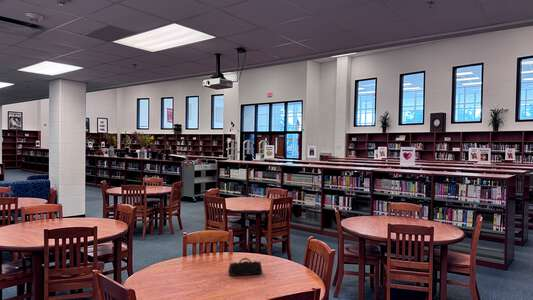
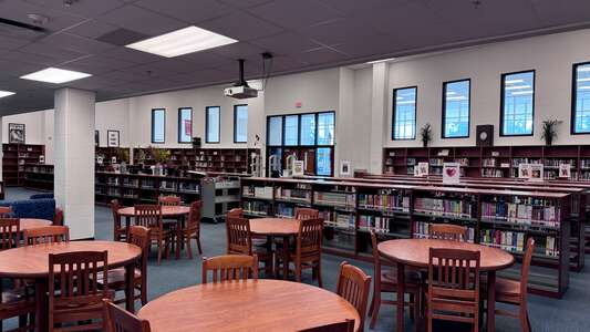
- pencil case (245, 265)
